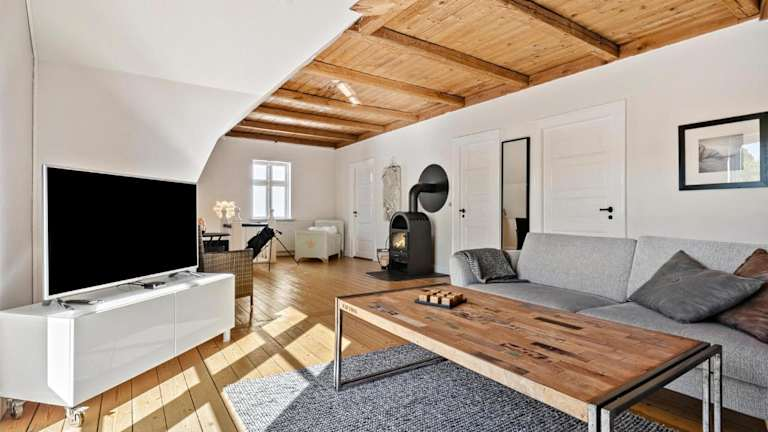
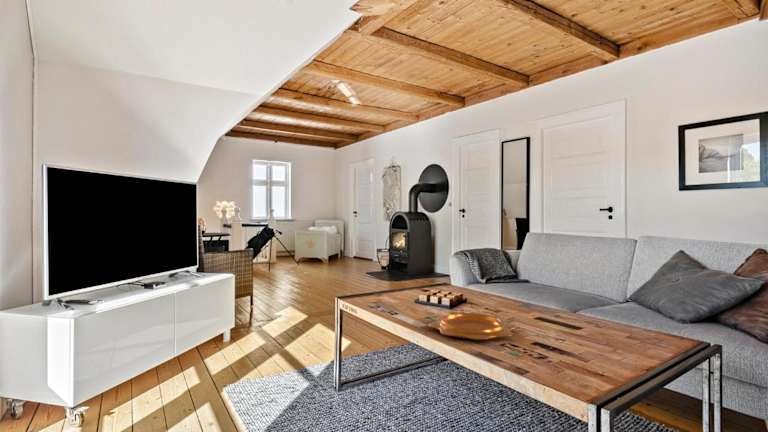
+ decorative bowl (472, 325)
